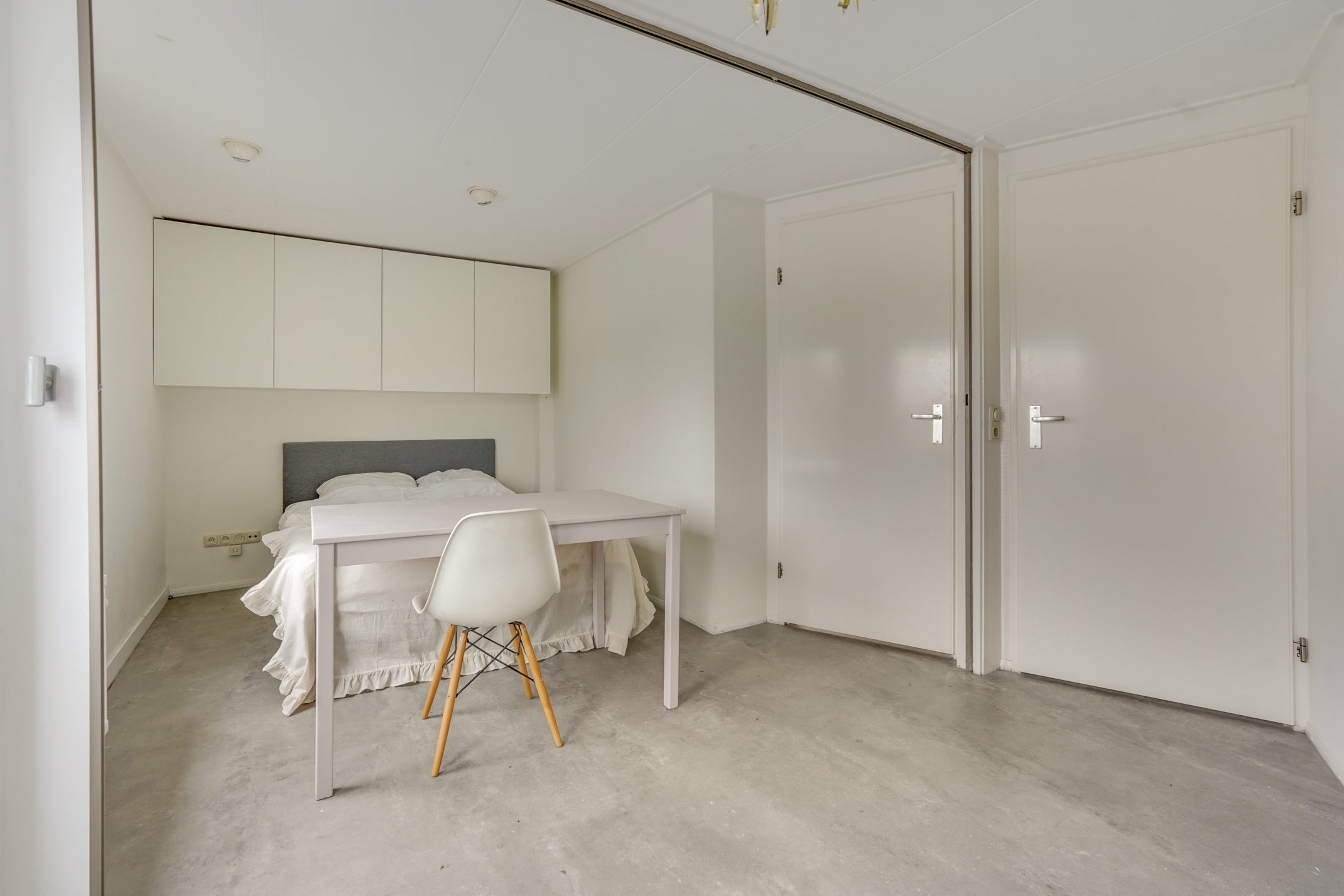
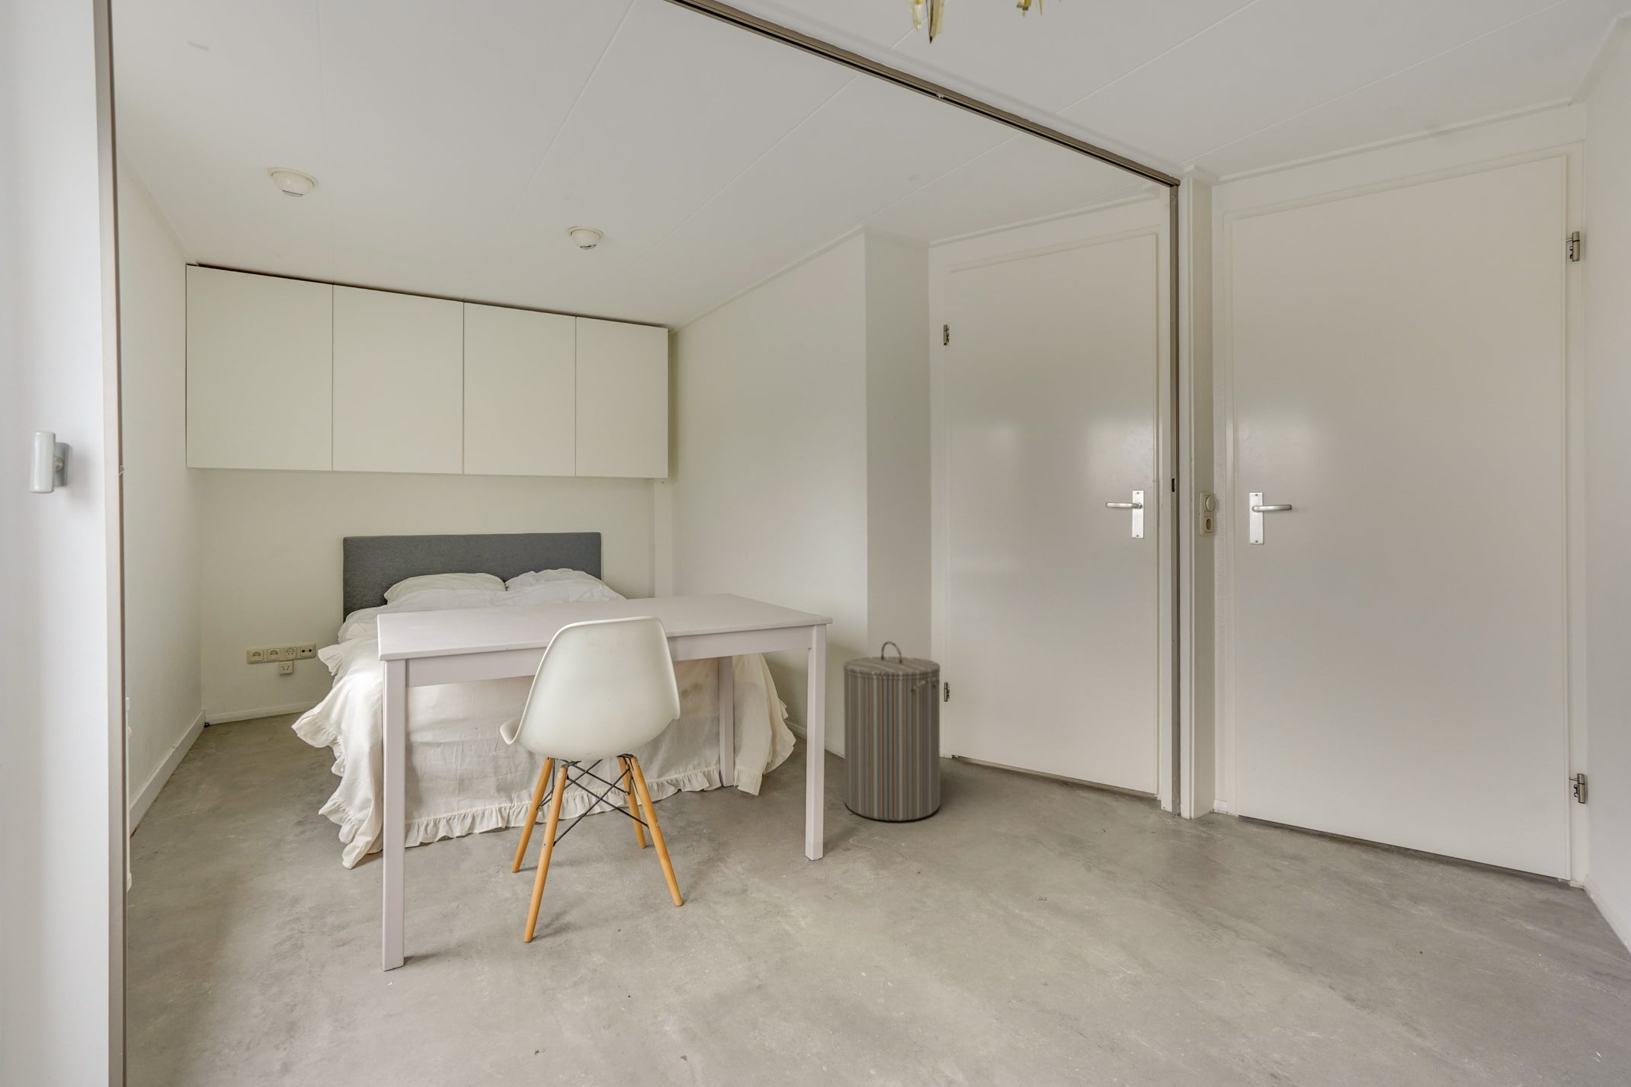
+ laundry hamper (891, 722)
